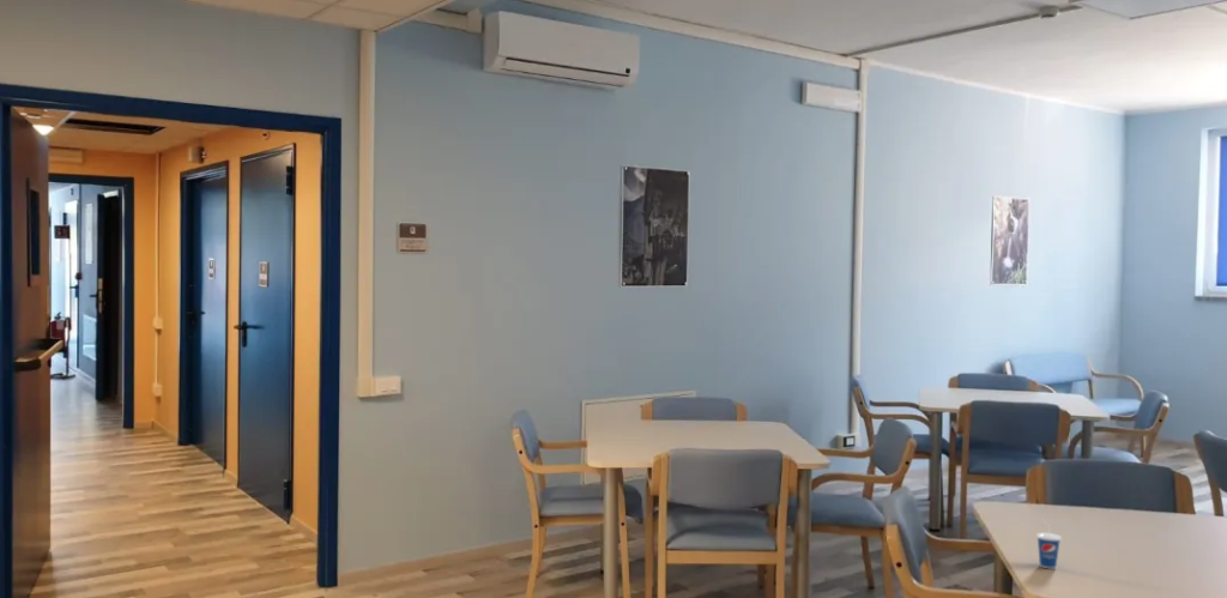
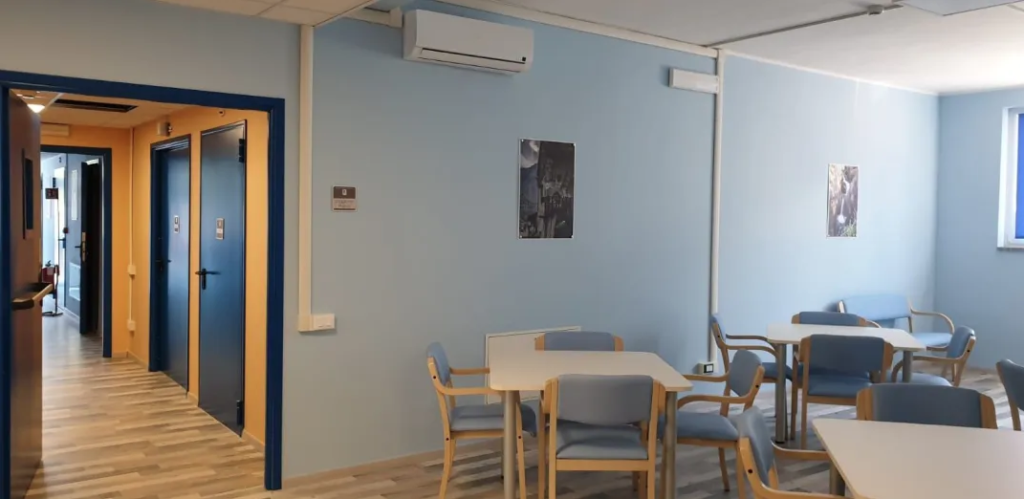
- cup (1048, 542)
